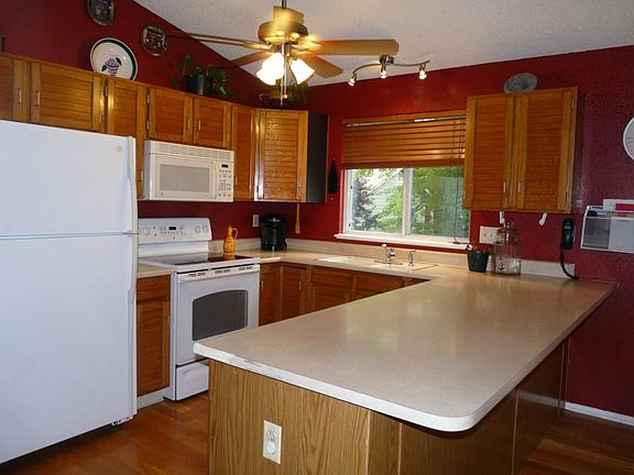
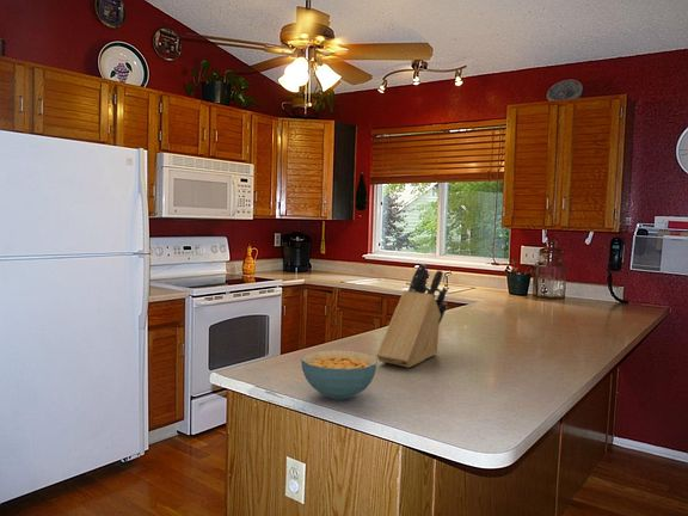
+ cereal bowl (338, 377)
+ knife block (416, 311)
